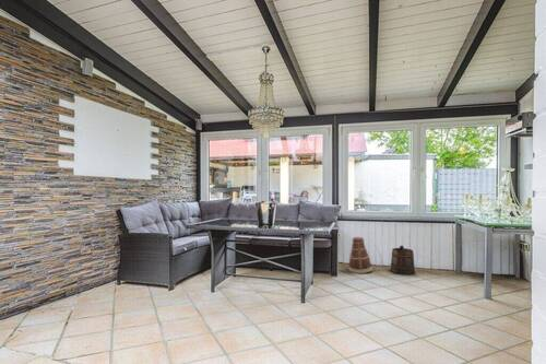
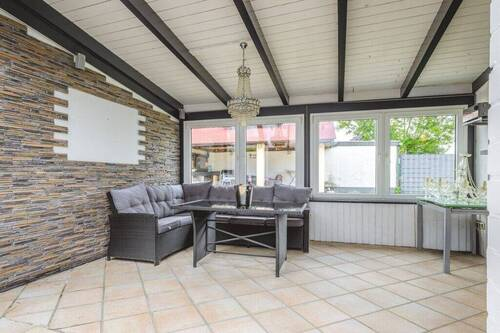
- bucket (402, 259)
- basket (365, 253)
